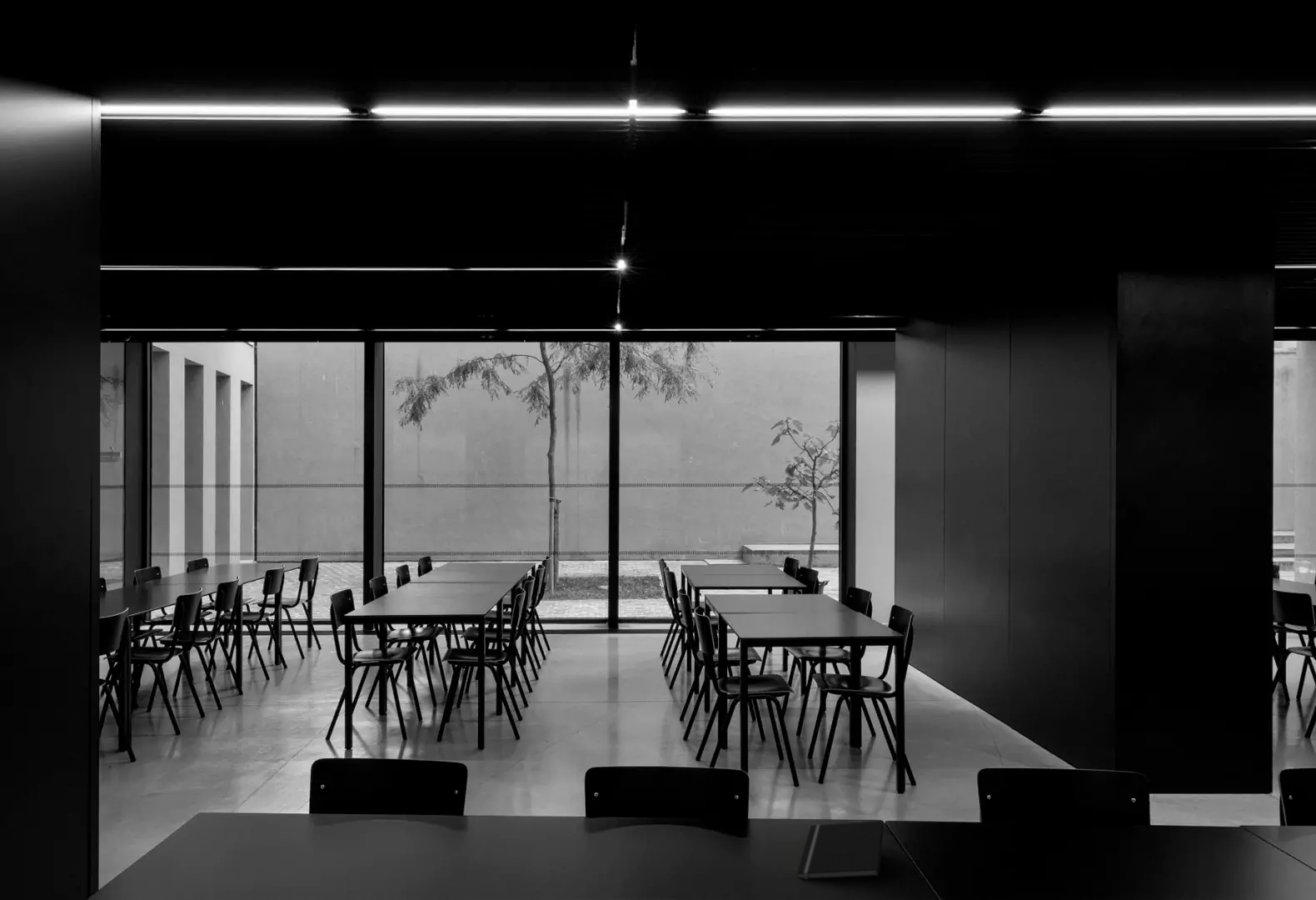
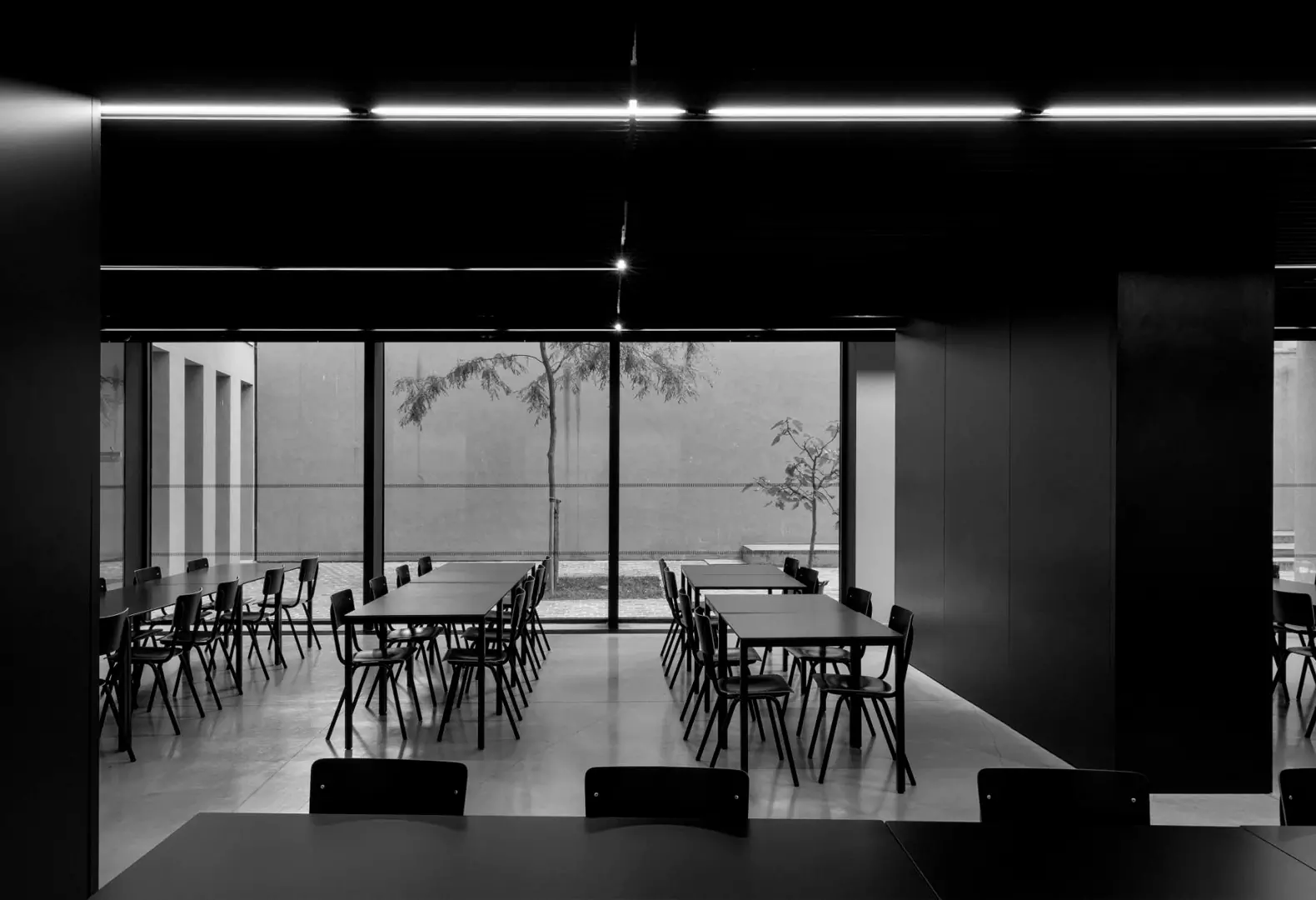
- notepad (842, 848)
